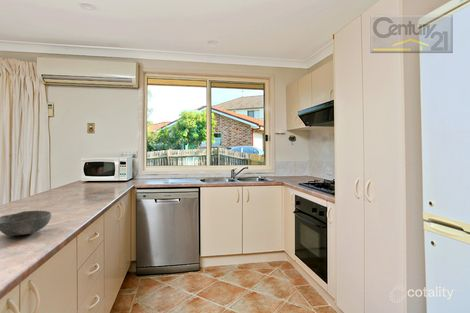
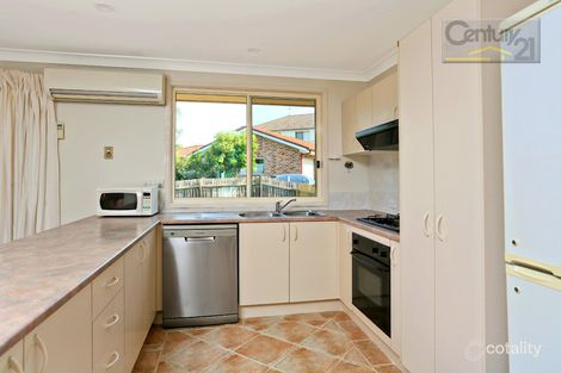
- bowl (24, 224)
